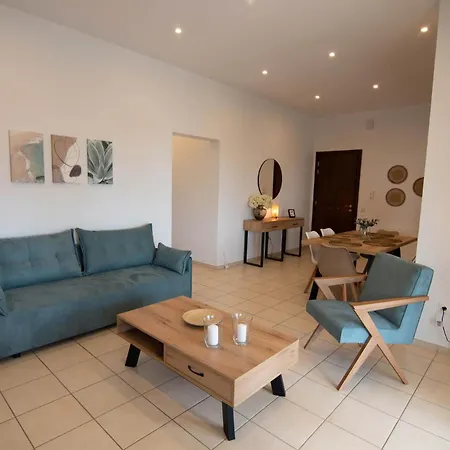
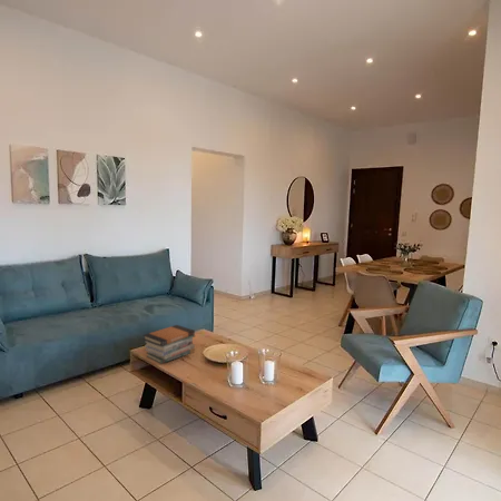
+ book stack (169, 343)
